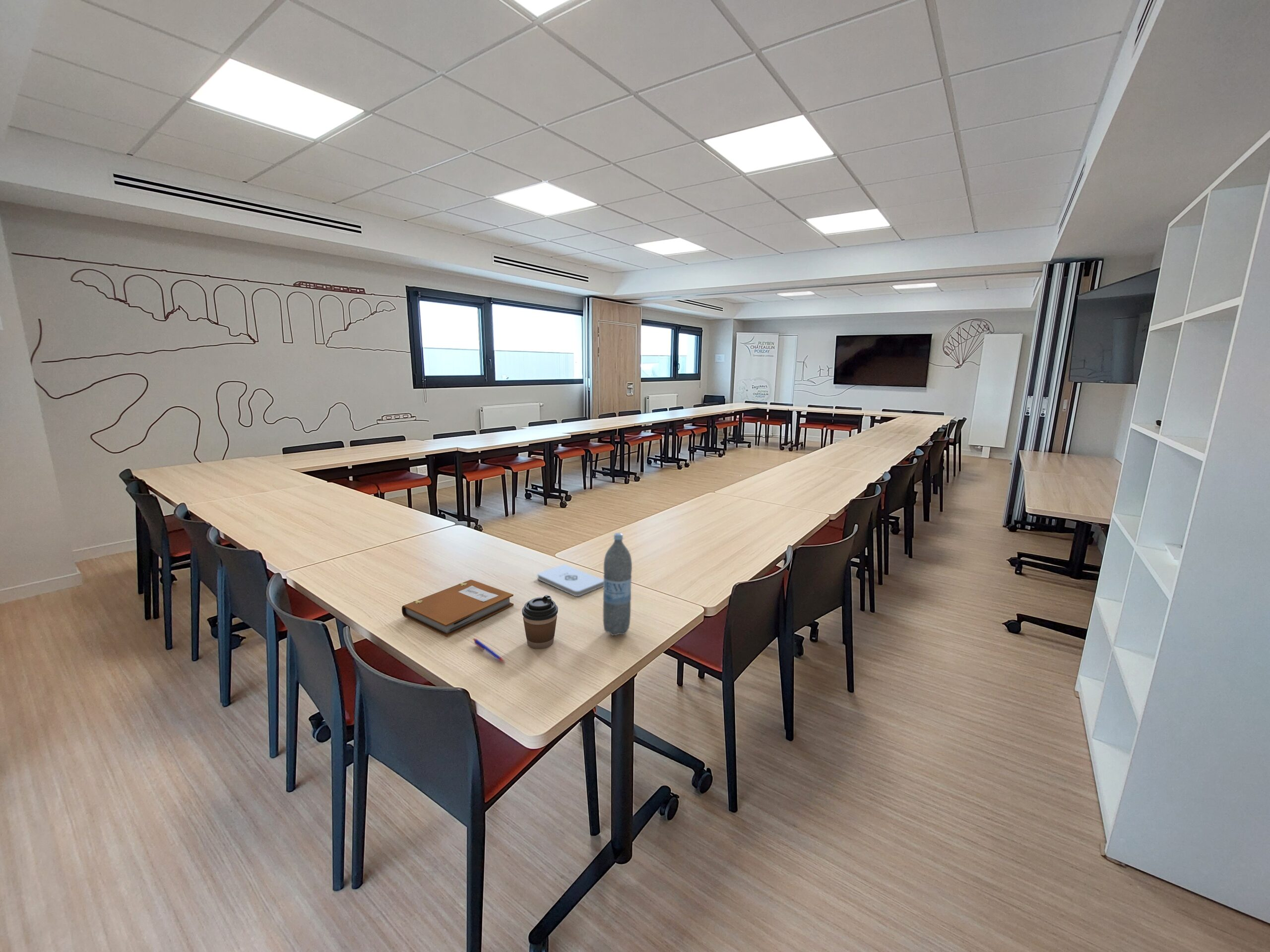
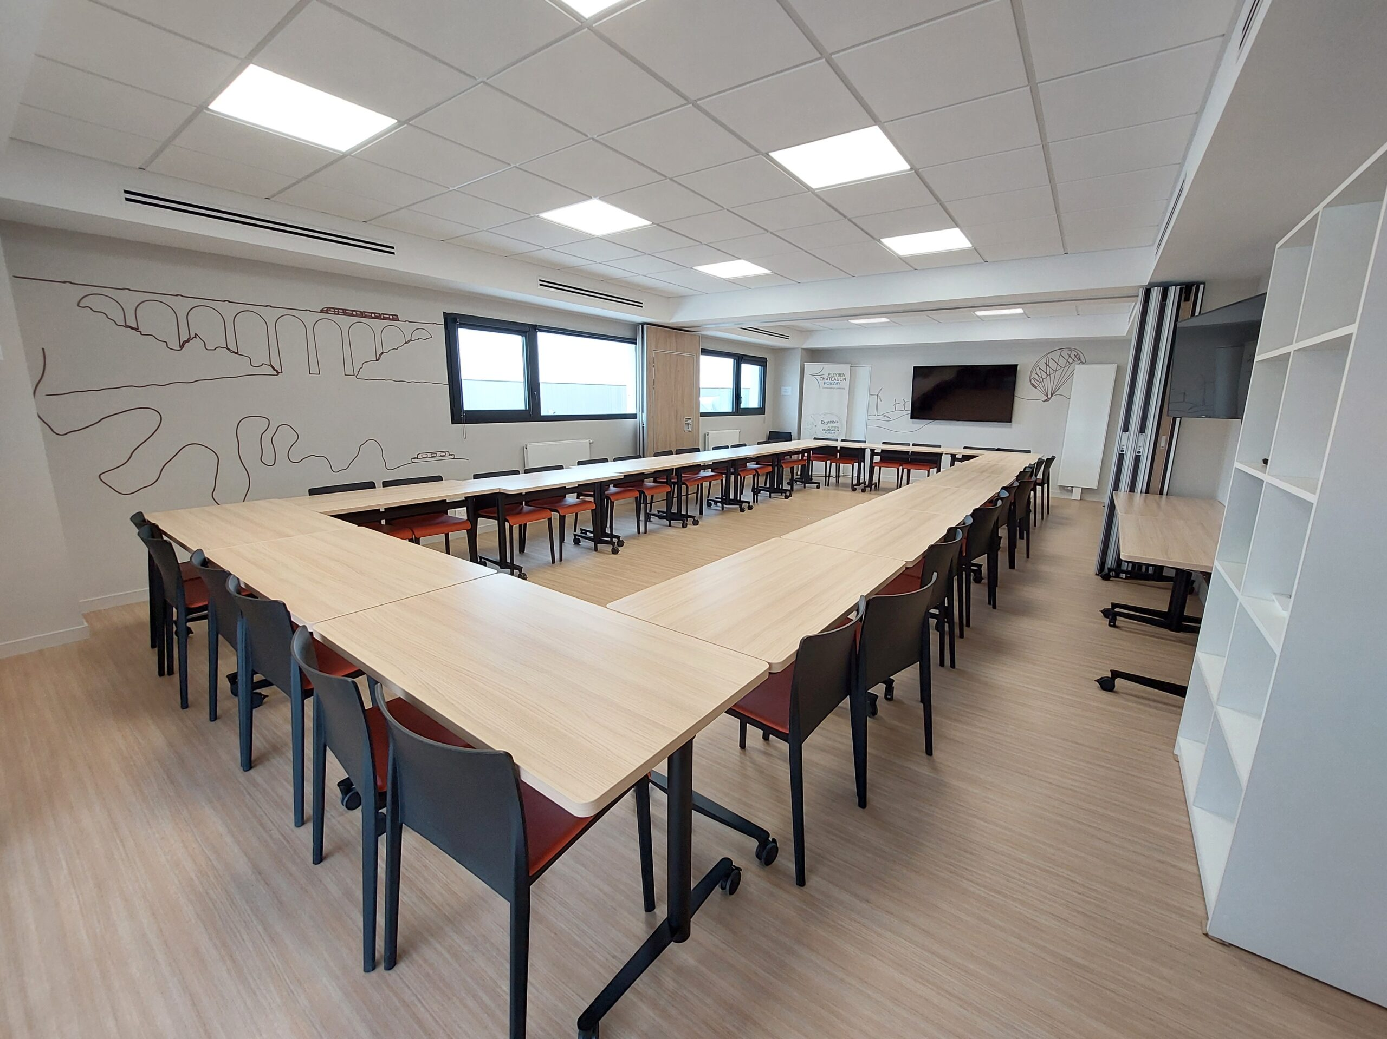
- pen (489, 650)
- water bottle (617, 584)
- notepad (570, 579)
- coffee cup (540, 620)
- notebook (460, 604)
